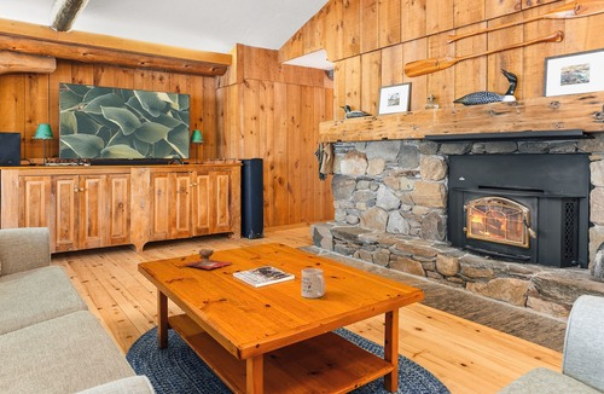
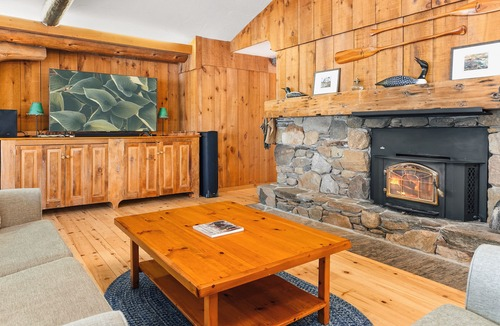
- decorative bowl (207, 256)
- mug (314, 283)
